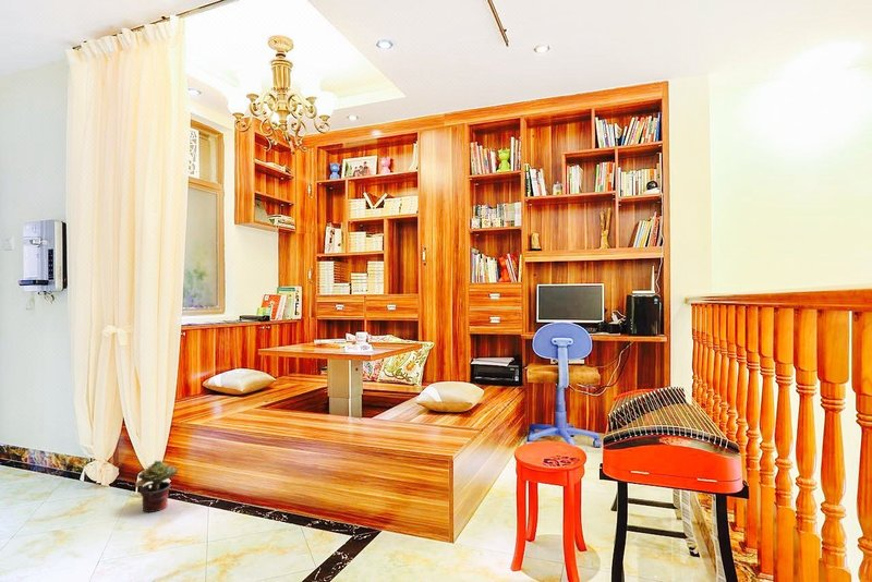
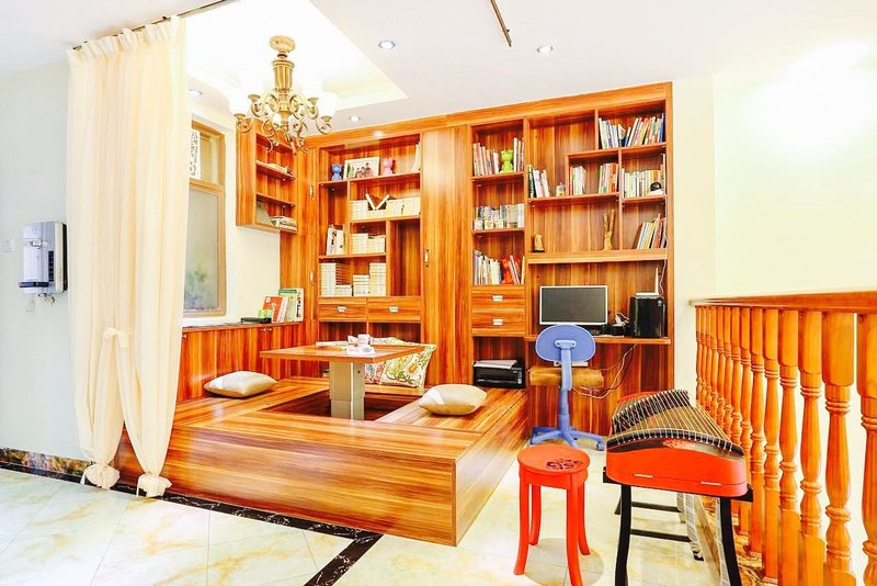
- potted plant (157, 483)
